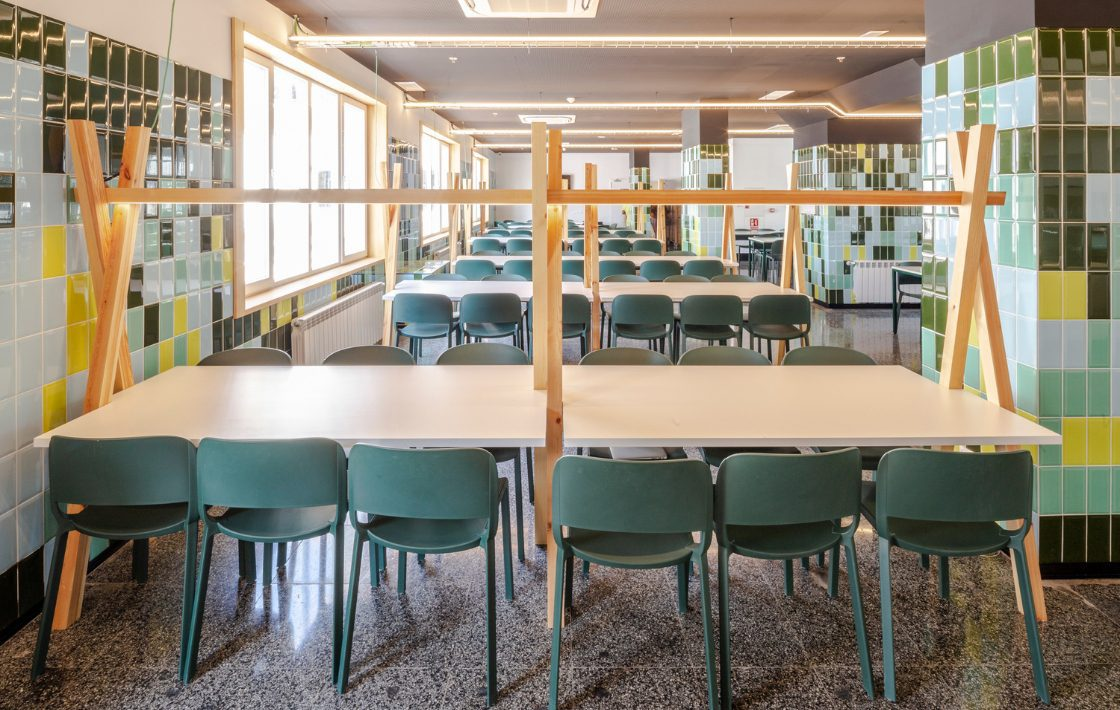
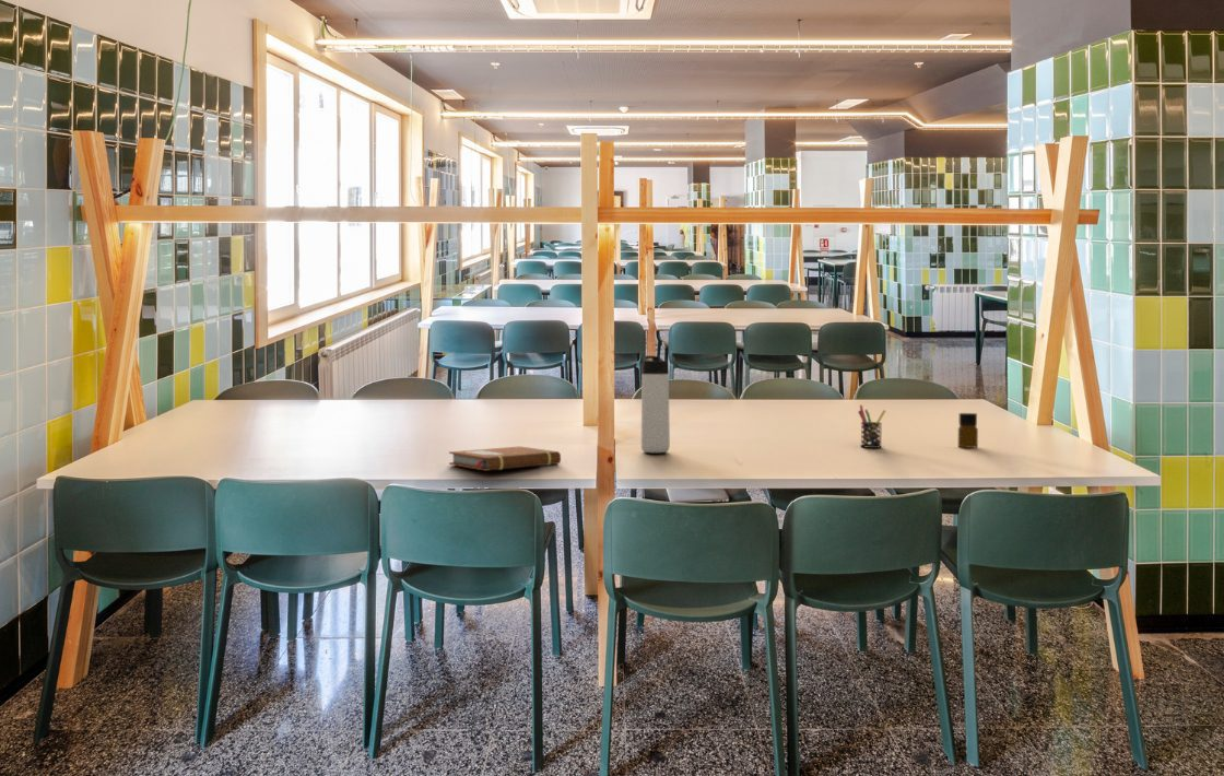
+ notebook (503, 458)
+ bottle (967, 430)
+ thermos bottle (654, 403)
+ pen holder (869, 425)
